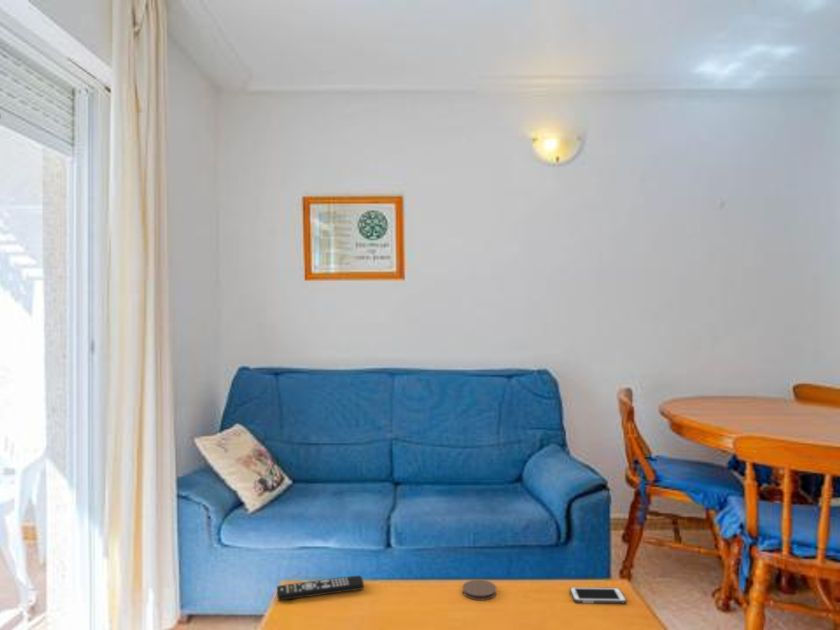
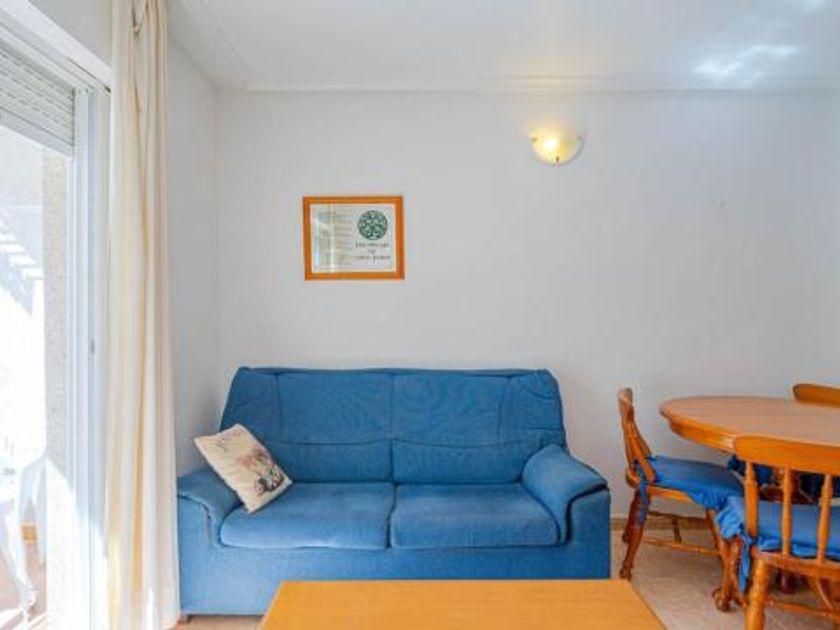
- cell phone (597, 595)
- coaster (479, 589)
- remote control (320, 588)
